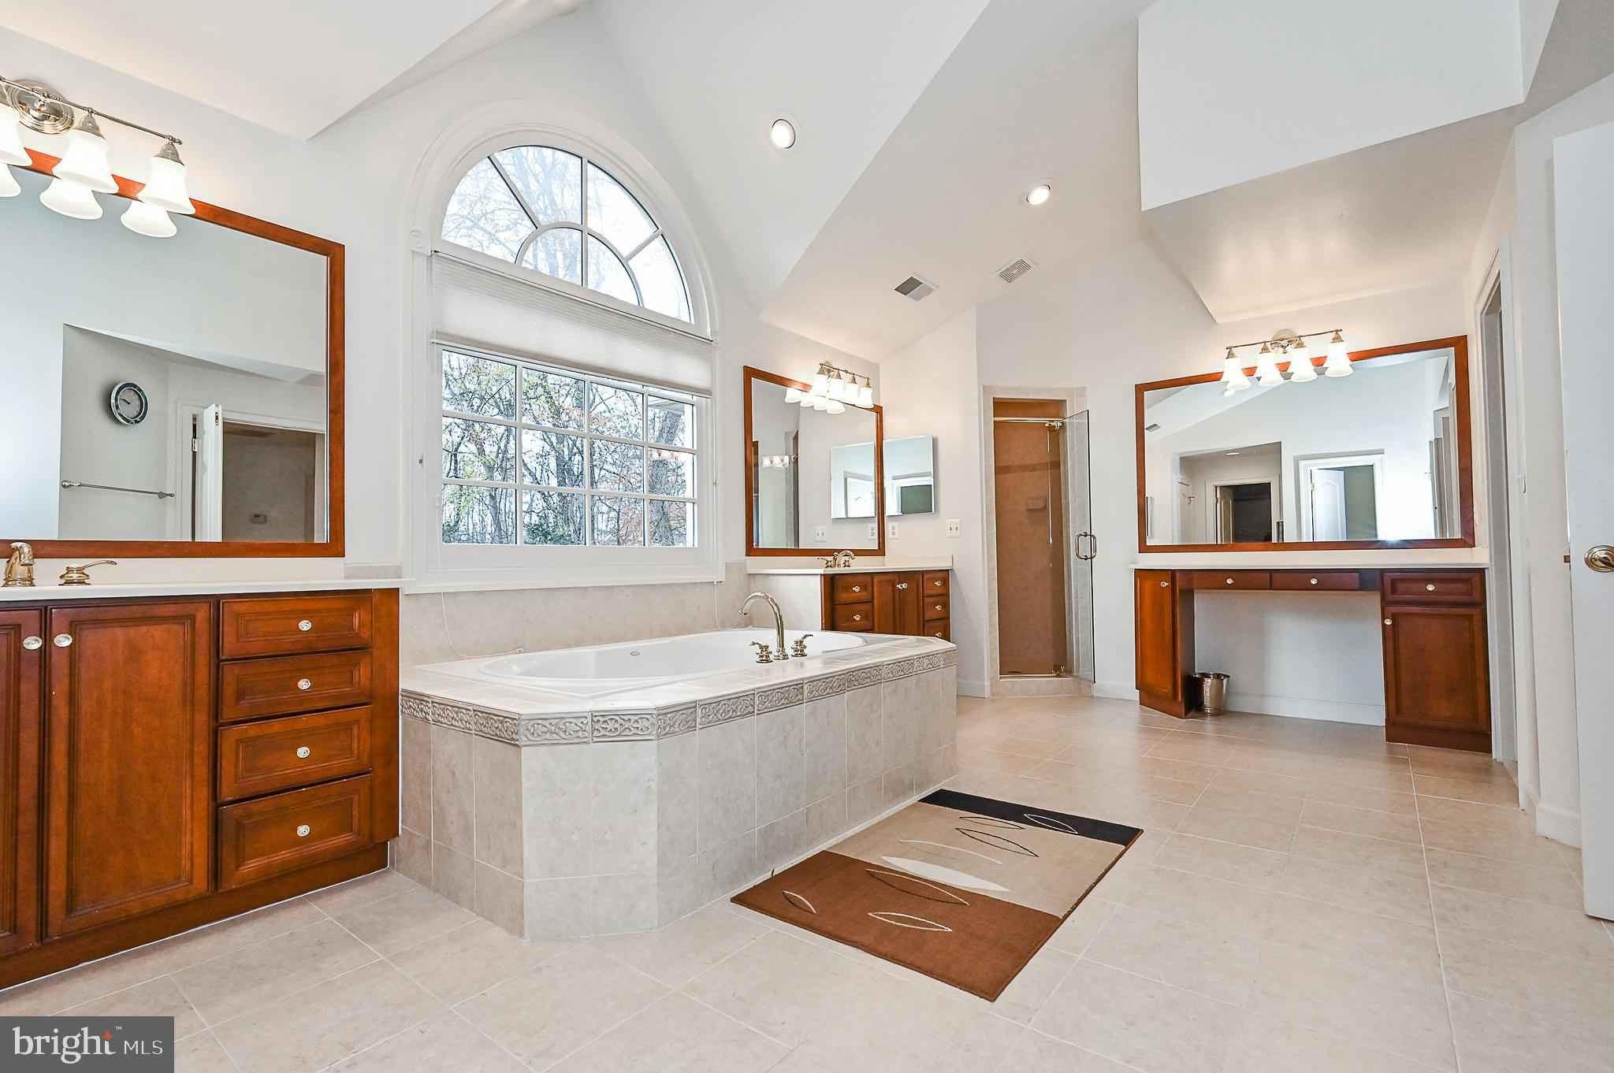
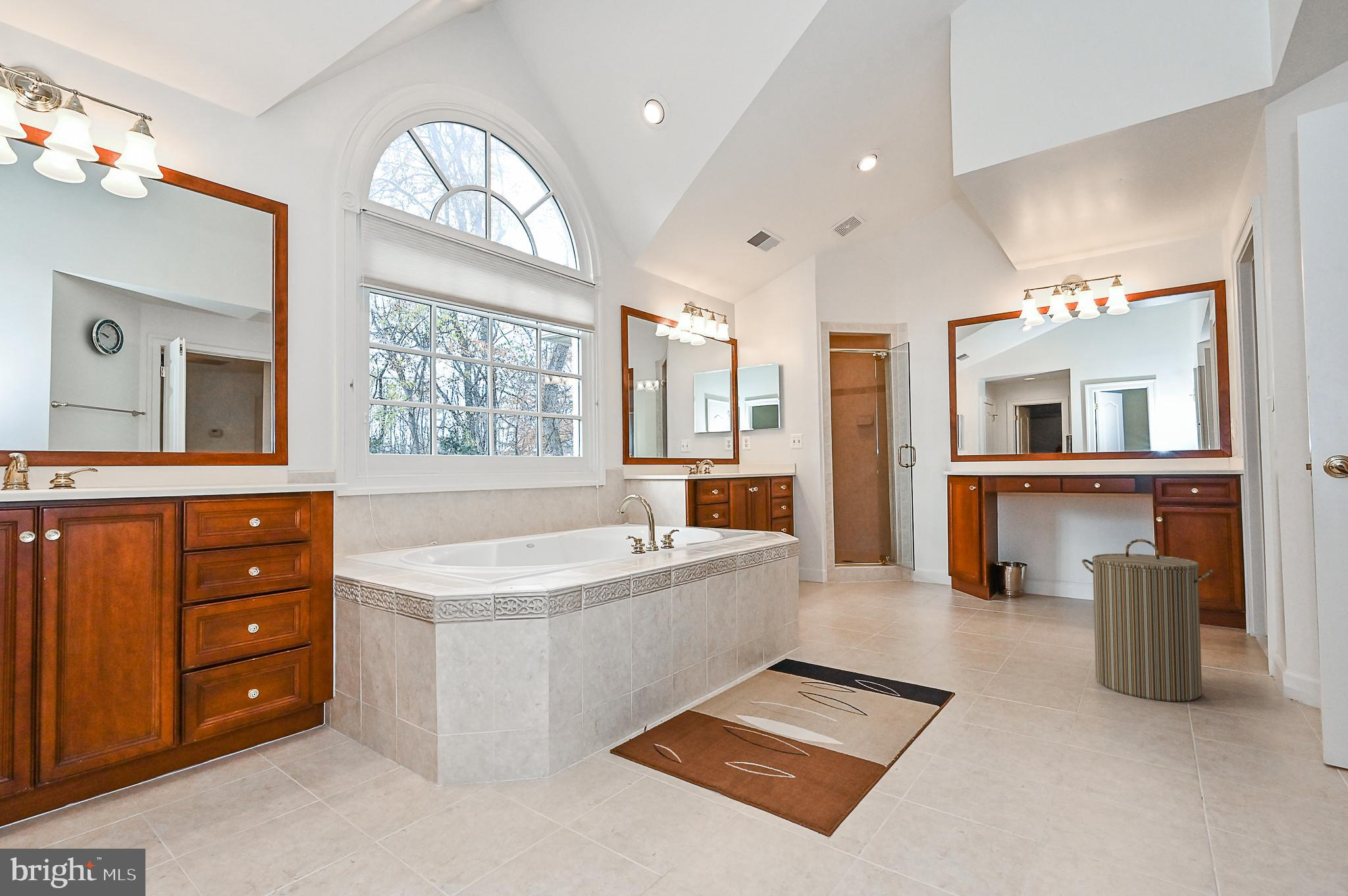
+ laundry hamper (1145, 612)
